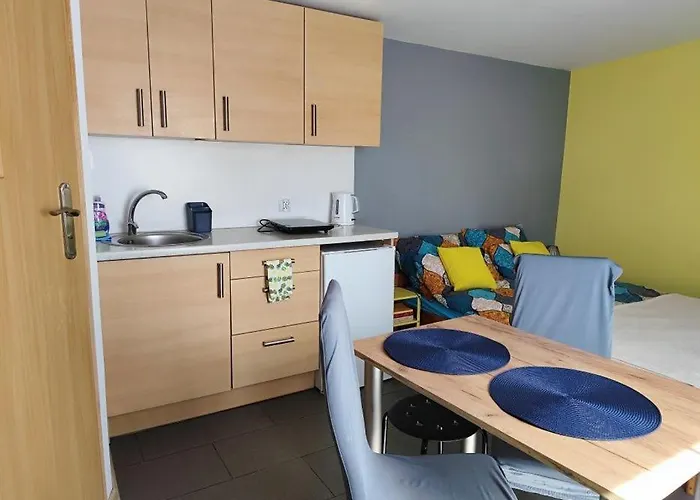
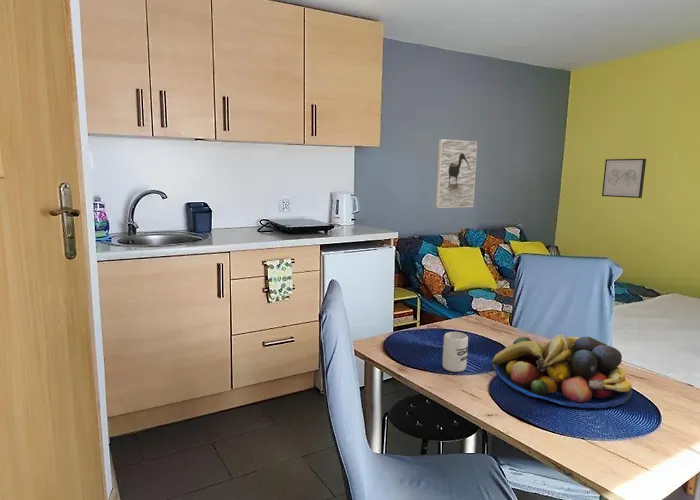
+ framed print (456, 174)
+ fruit bowl (561, 357)
+ cup (455, 351)
+ wall art (623, 178)
